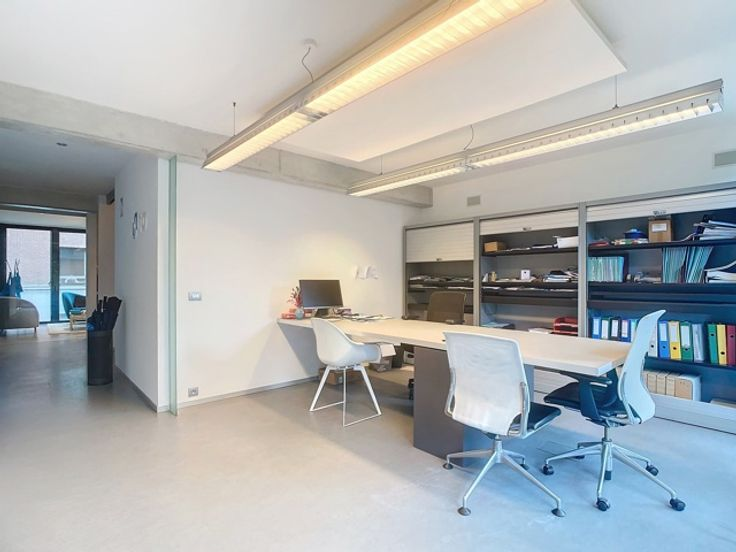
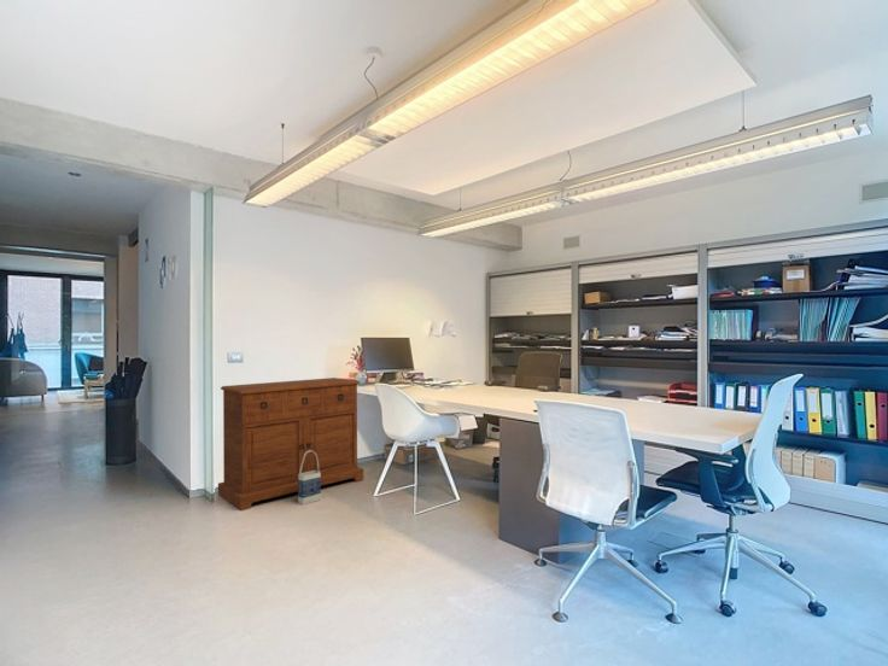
+ sideboard (293, 434)
+ bag (309, 475)
